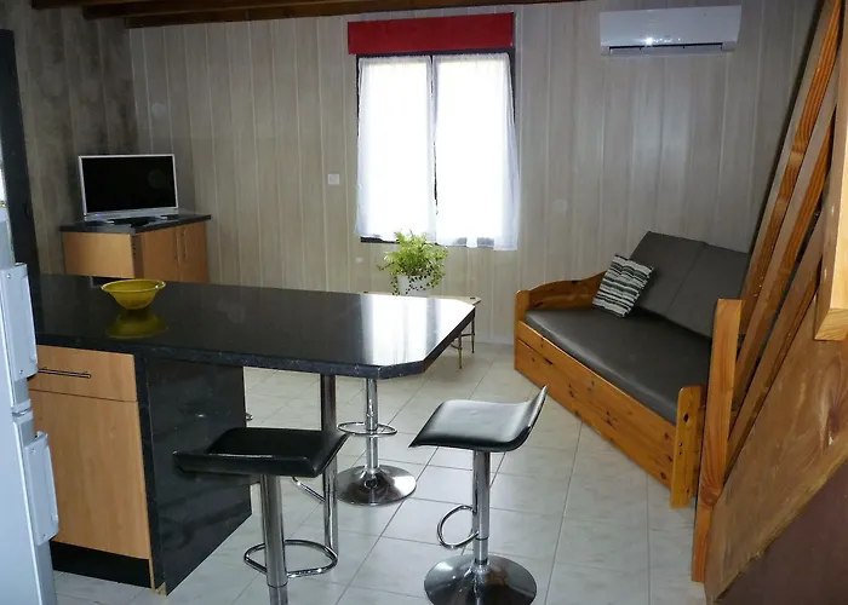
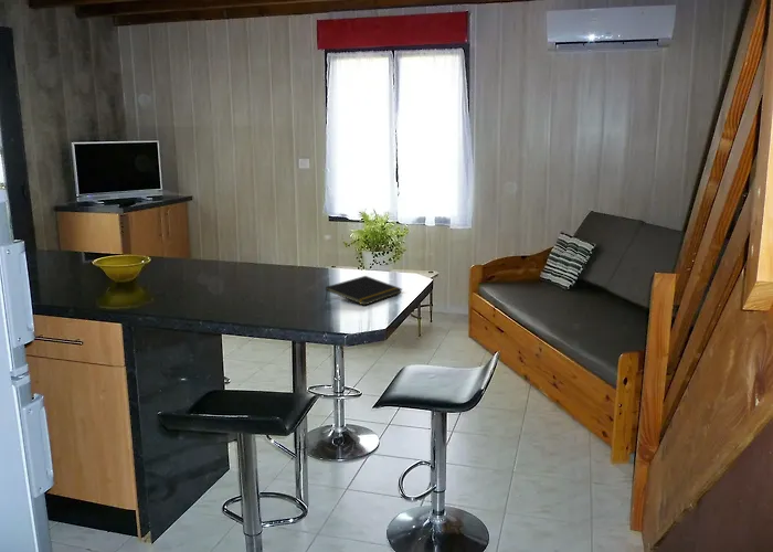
+ notepad (364, 289)
